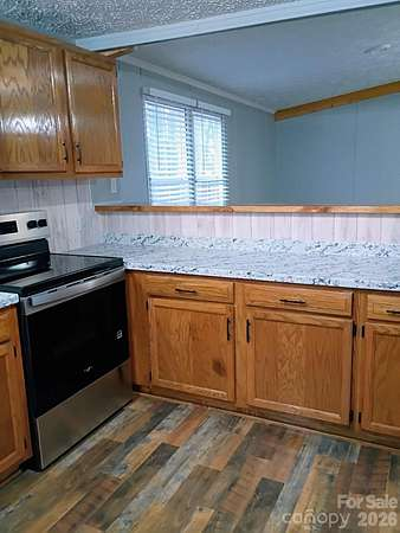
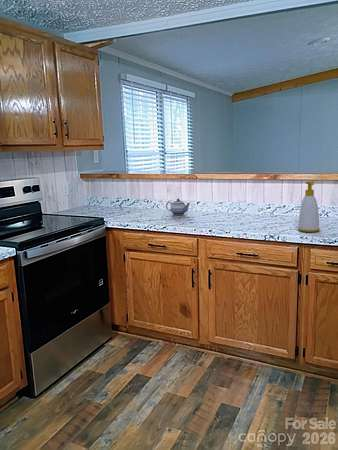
+ soap bottle (309, 206)
+ teapot (178, 206)
